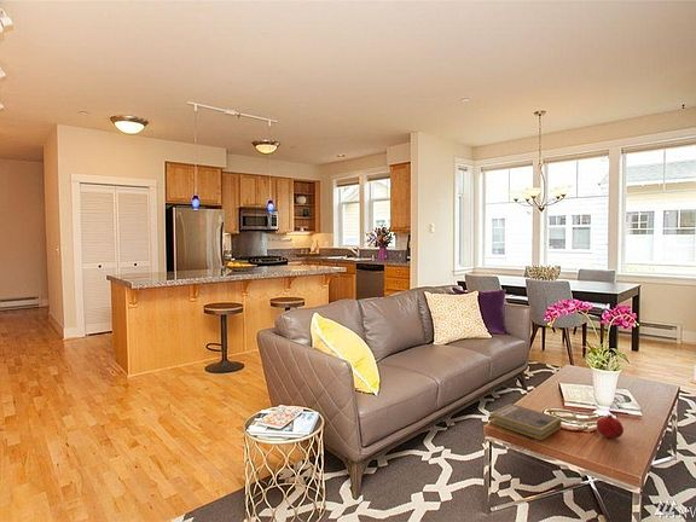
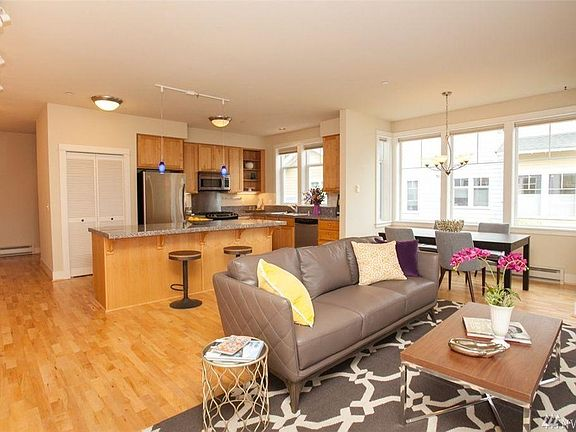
- fruit (609, 424)
- book (524, 420)
